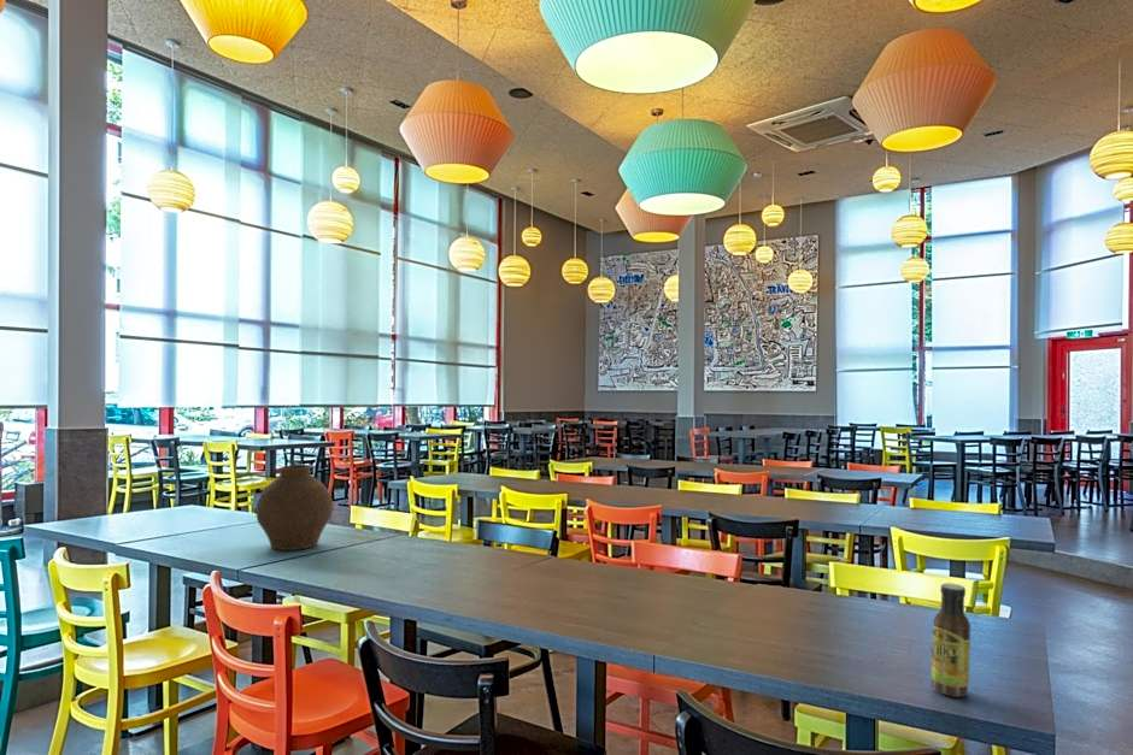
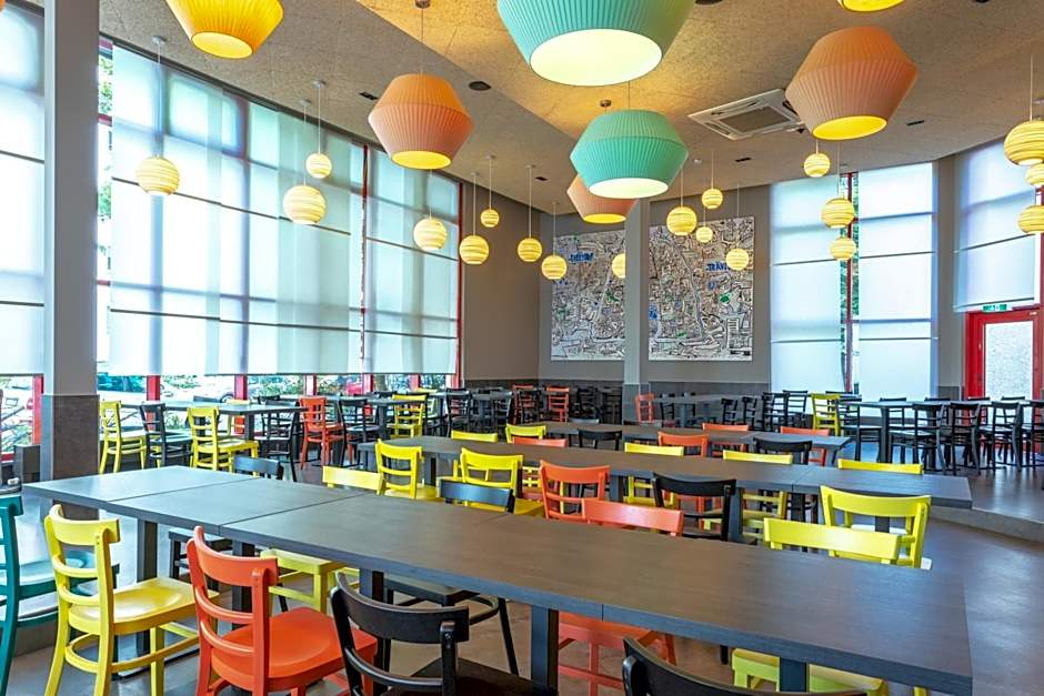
- sauce bottle (950, 638)
- vase (294, 506)
